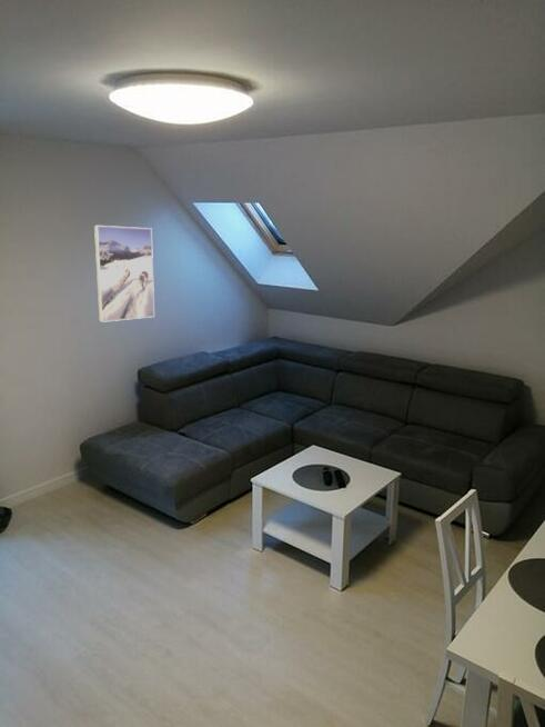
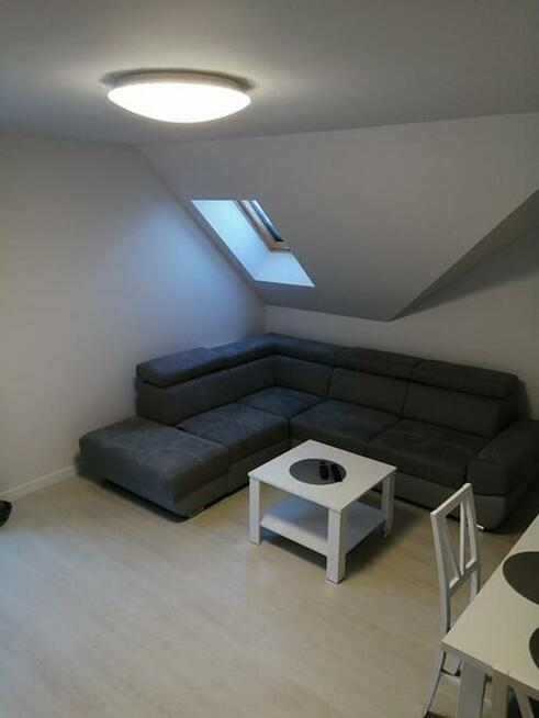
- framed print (125, 273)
